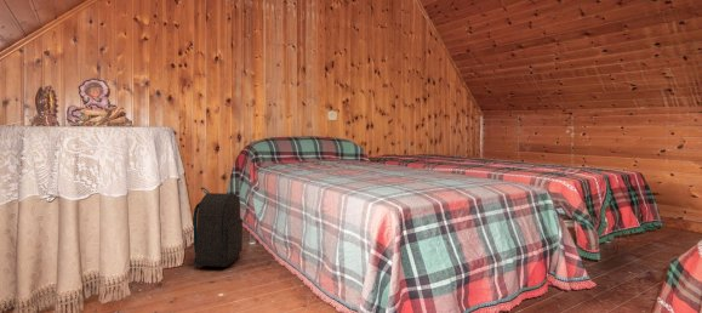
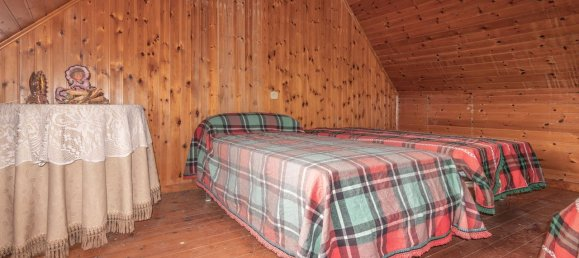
- backpack (218, 224)
